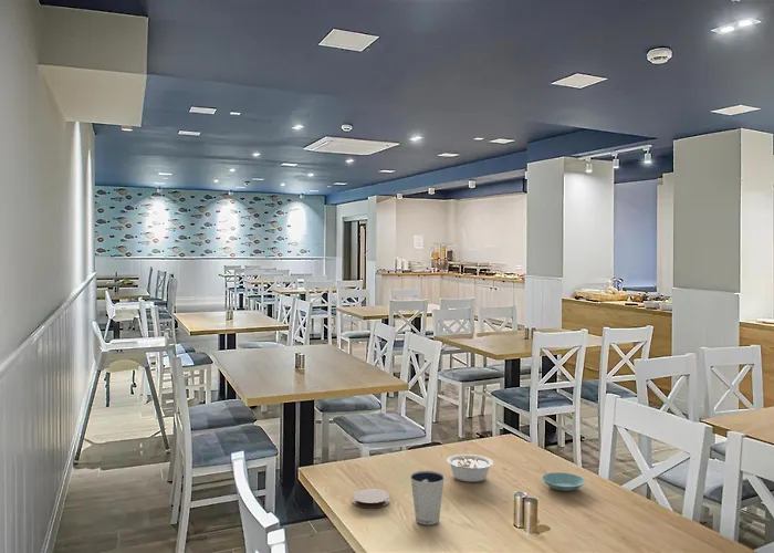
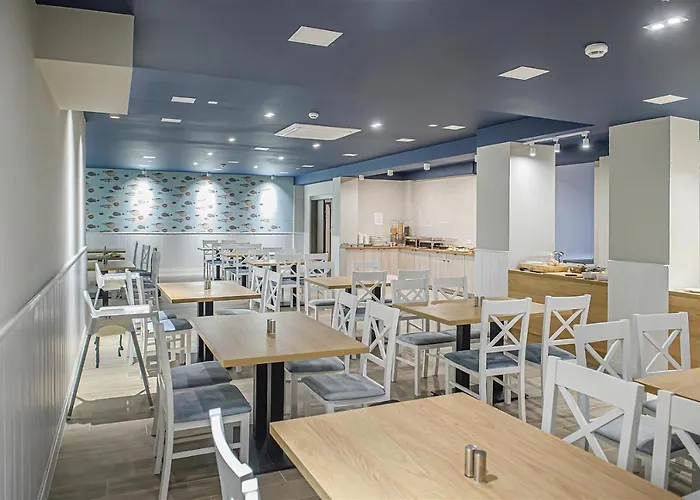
- legume (471, 467)
- saucer (563, 482)
- coaster (370, 498)
- dixie cup (427, 498)
